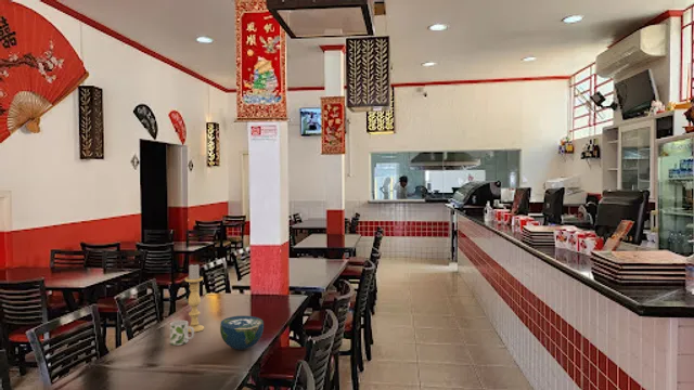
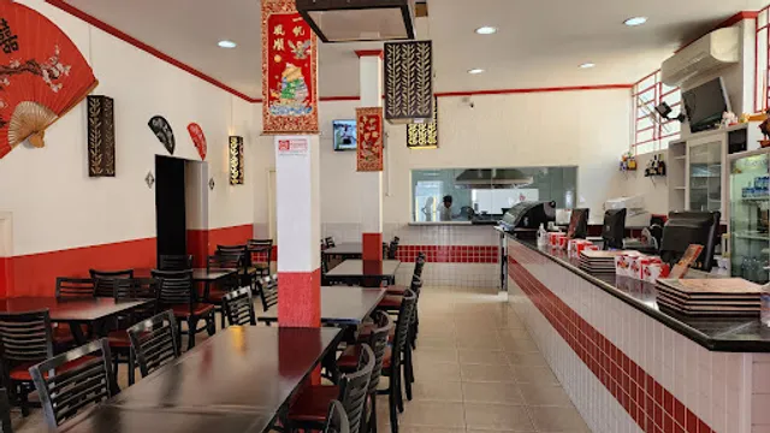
- mug (182, 333)
- bowl (242, 334)
- candle holder (194, 296)
